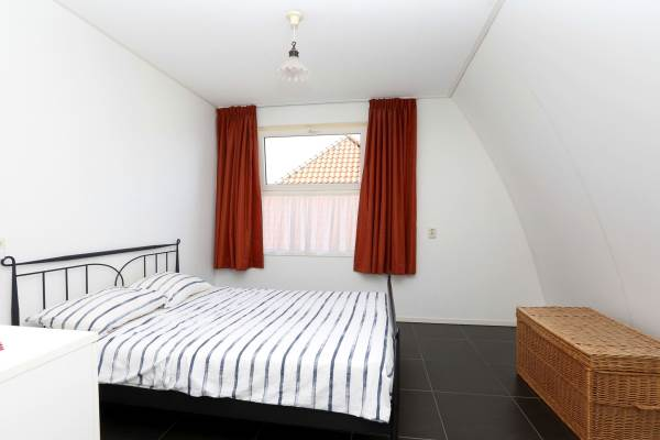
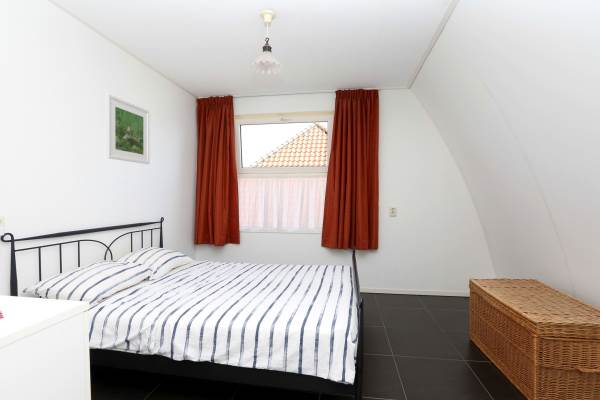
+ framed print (129, 132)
